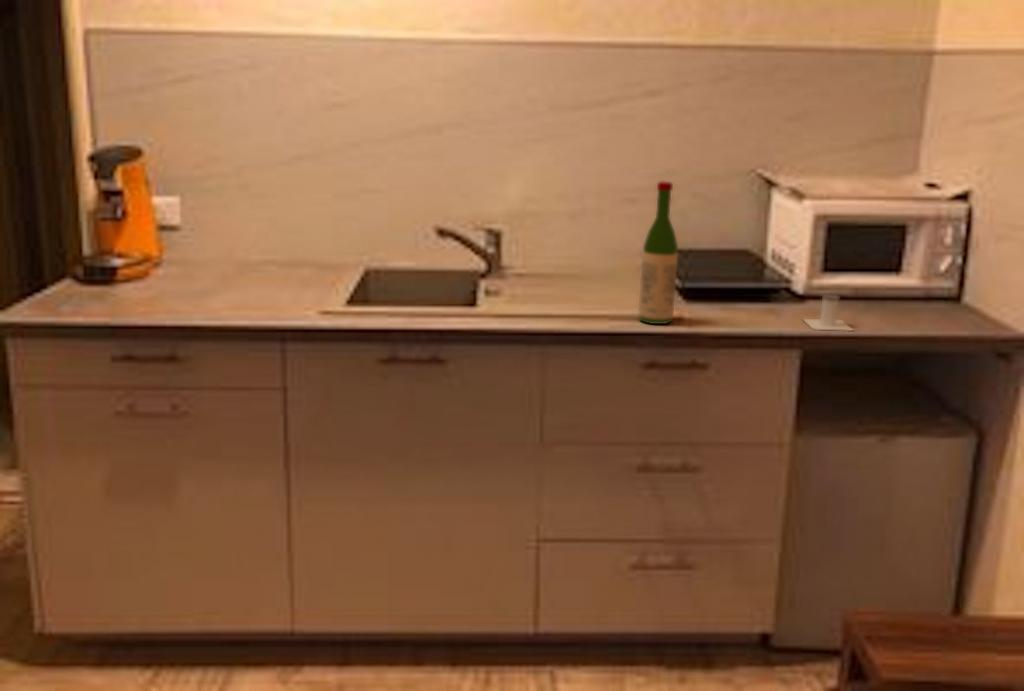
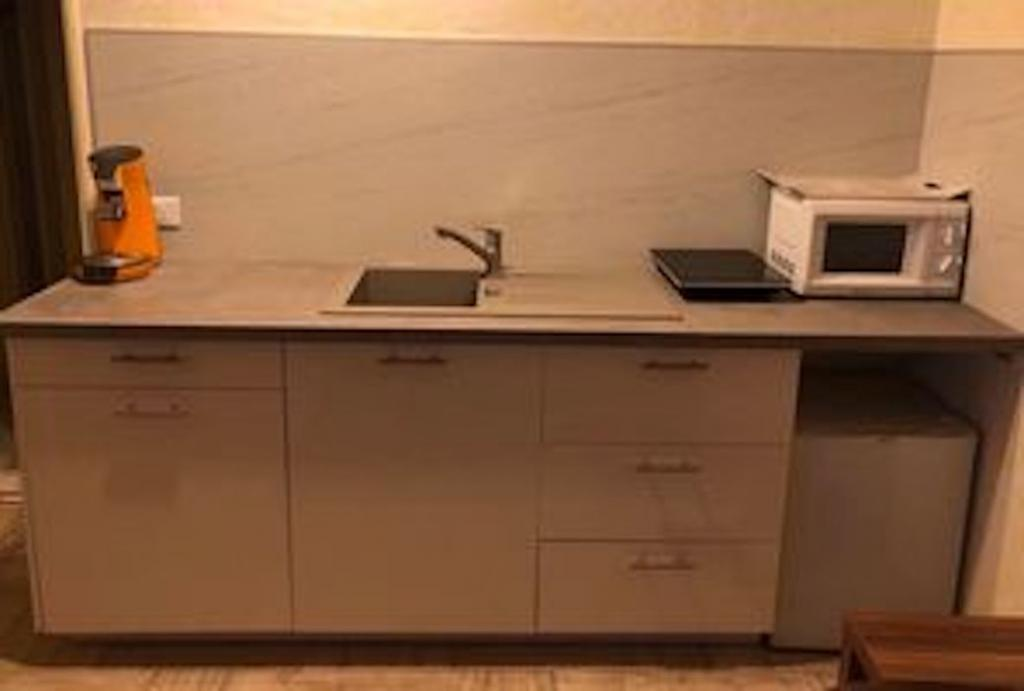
- wine bottle (660, 252)
- salt shaker (829, 310)
